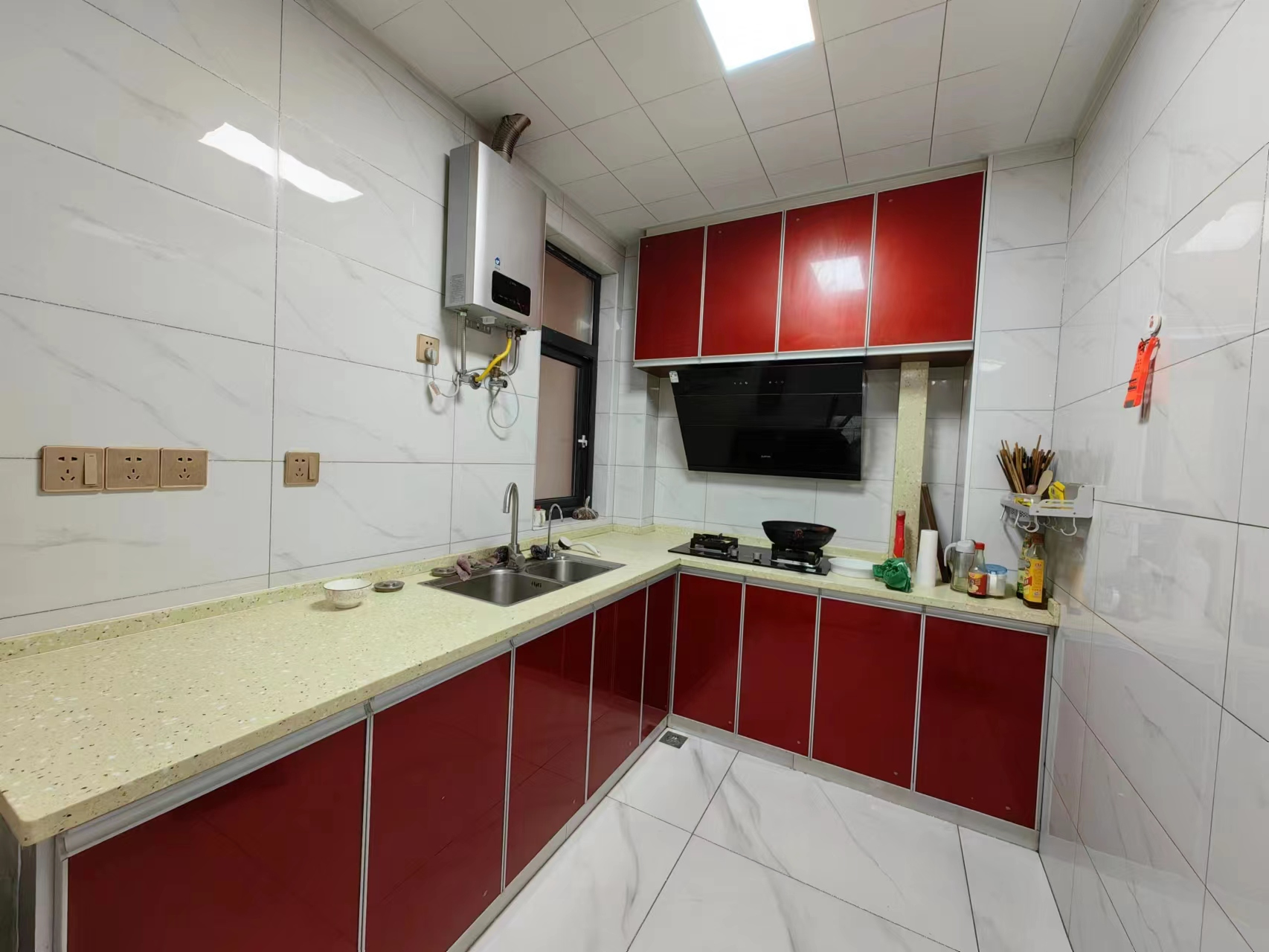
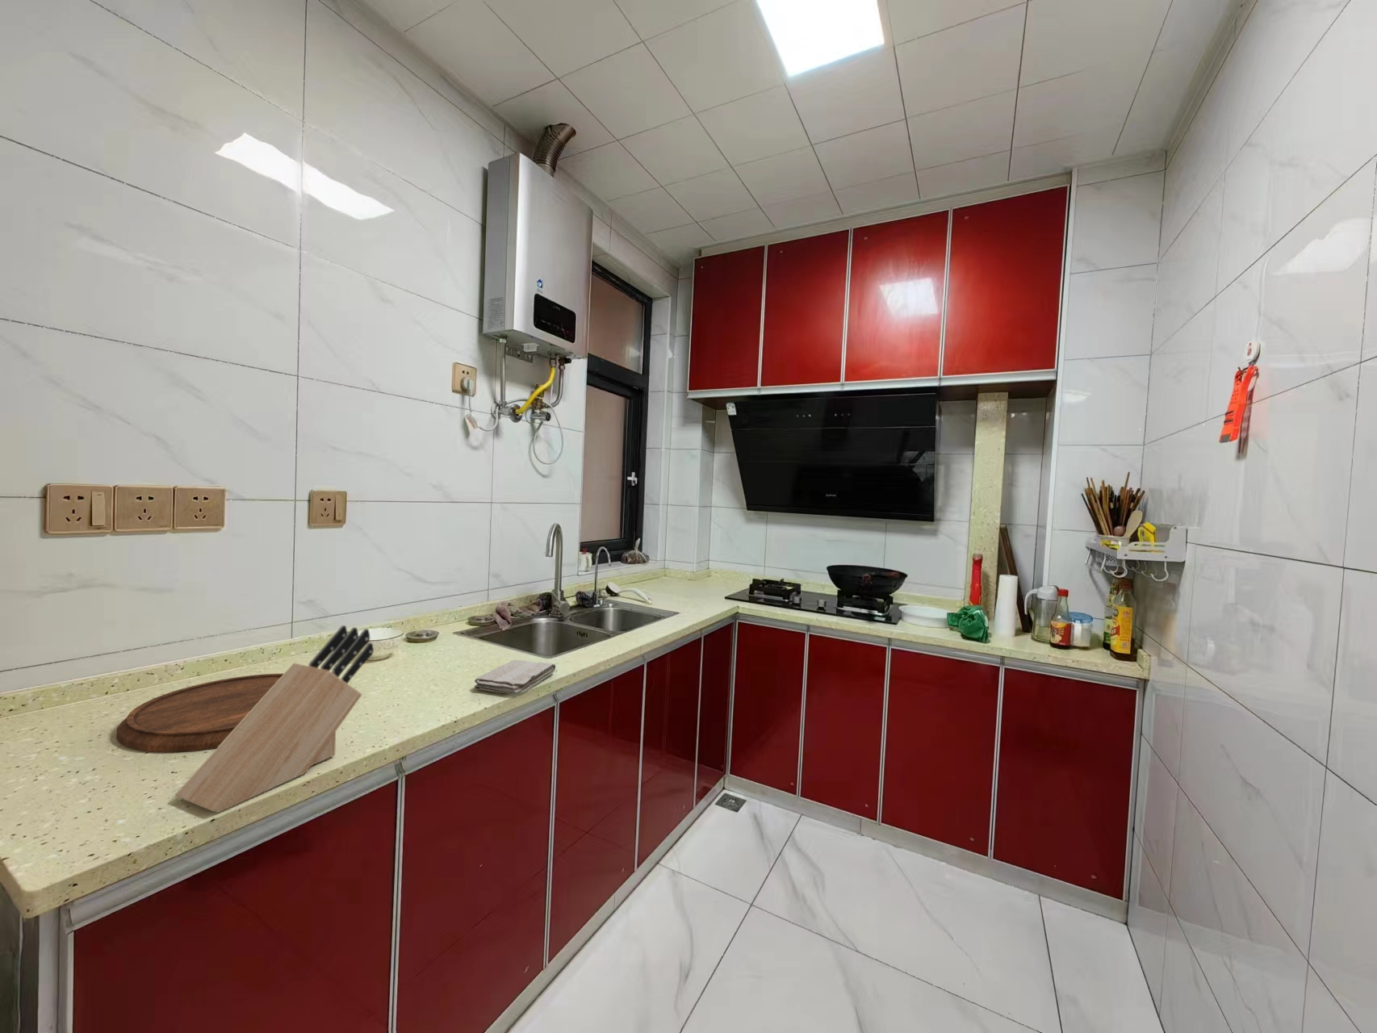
+ knife block (292, 703)
+ cutting board (238, 705)
+ washcloth (515, 675)
